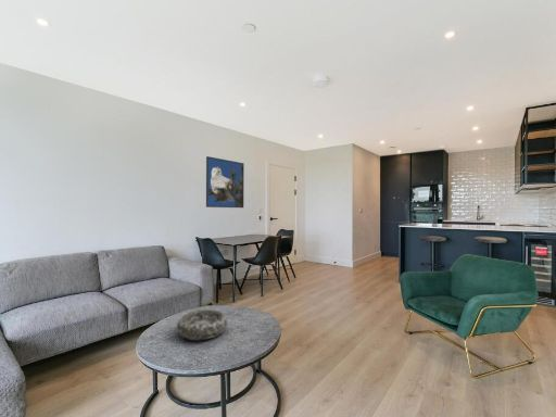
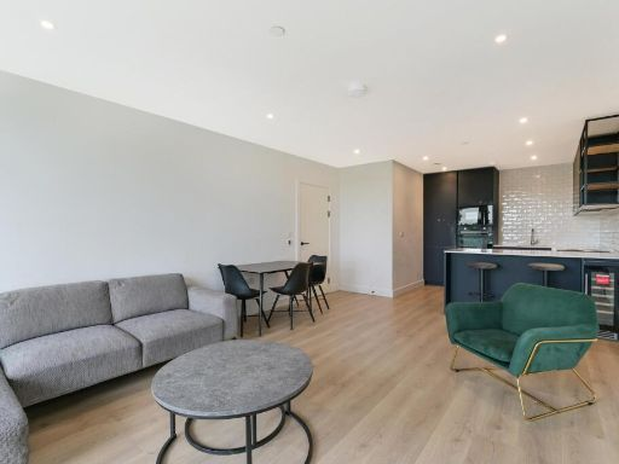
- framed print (226, 184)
- decorative bowl (202, 324)
